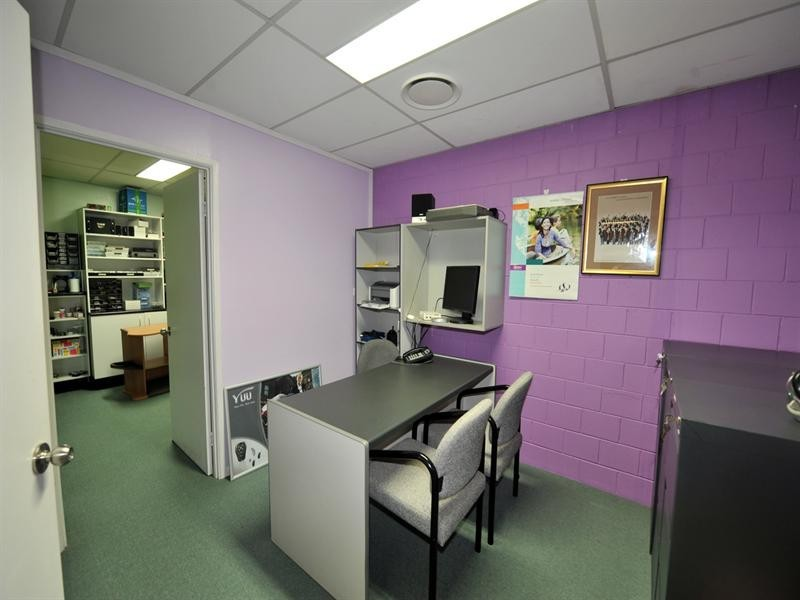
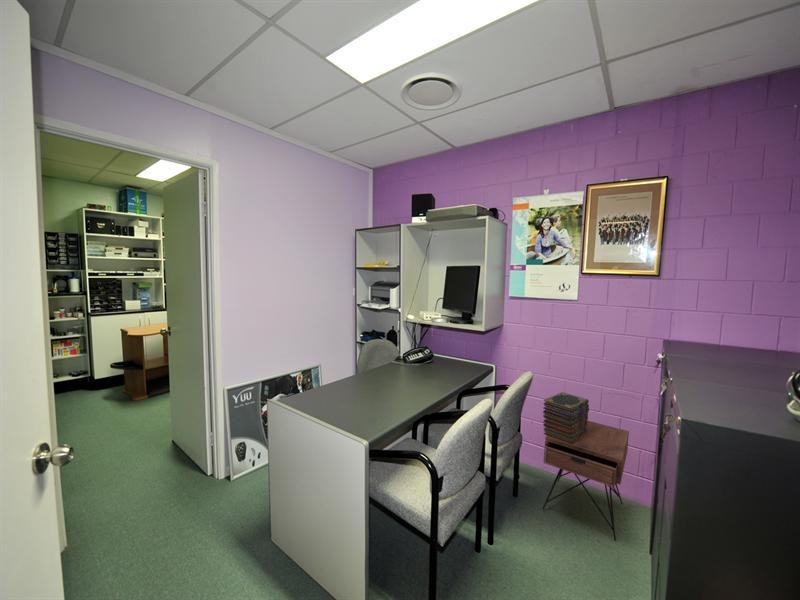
+ nightstand (584, 473)
+ book stack (565, 415)
